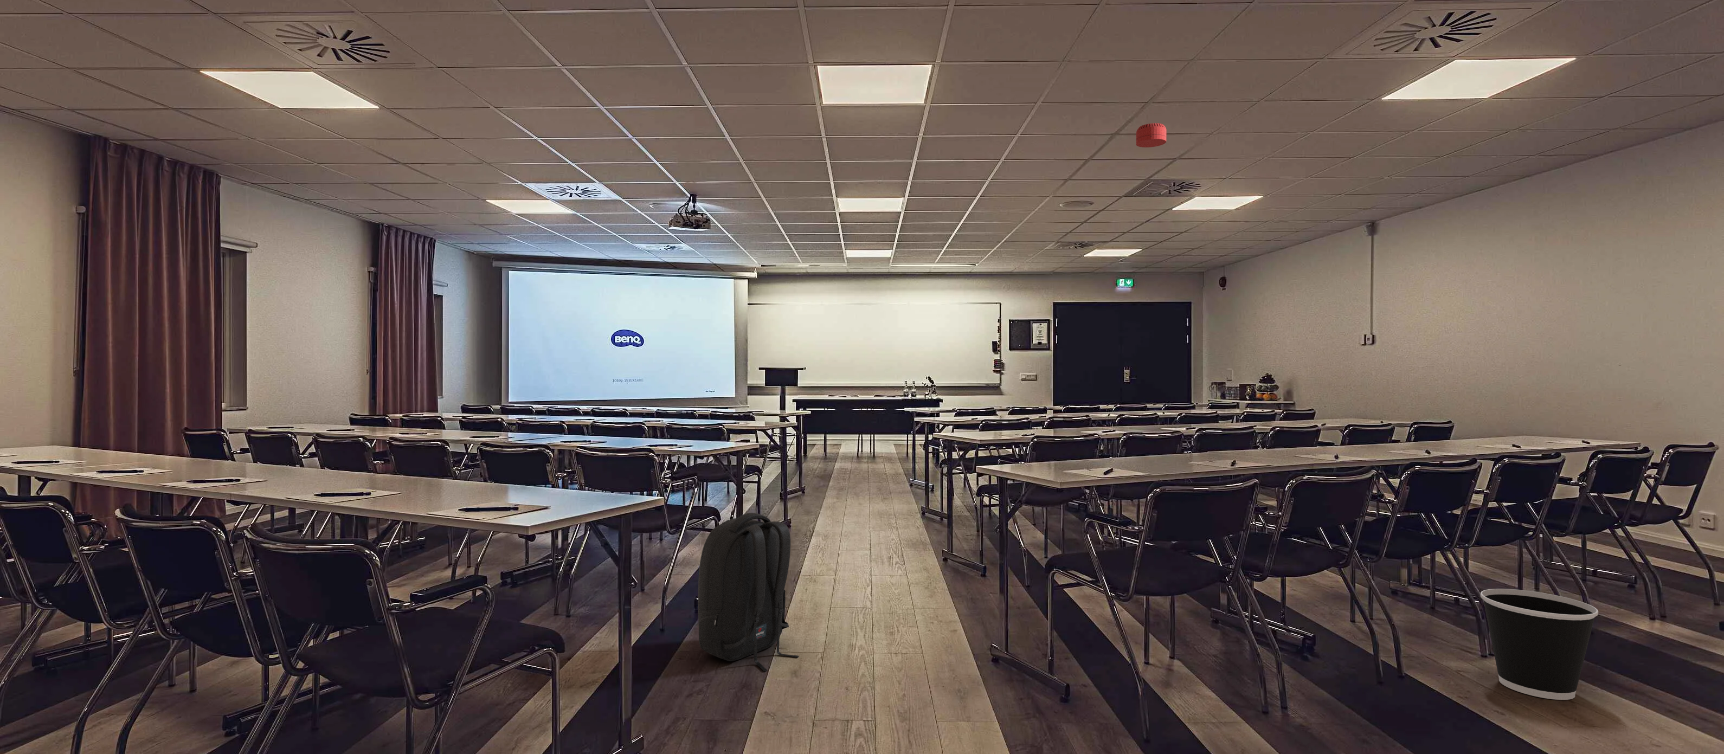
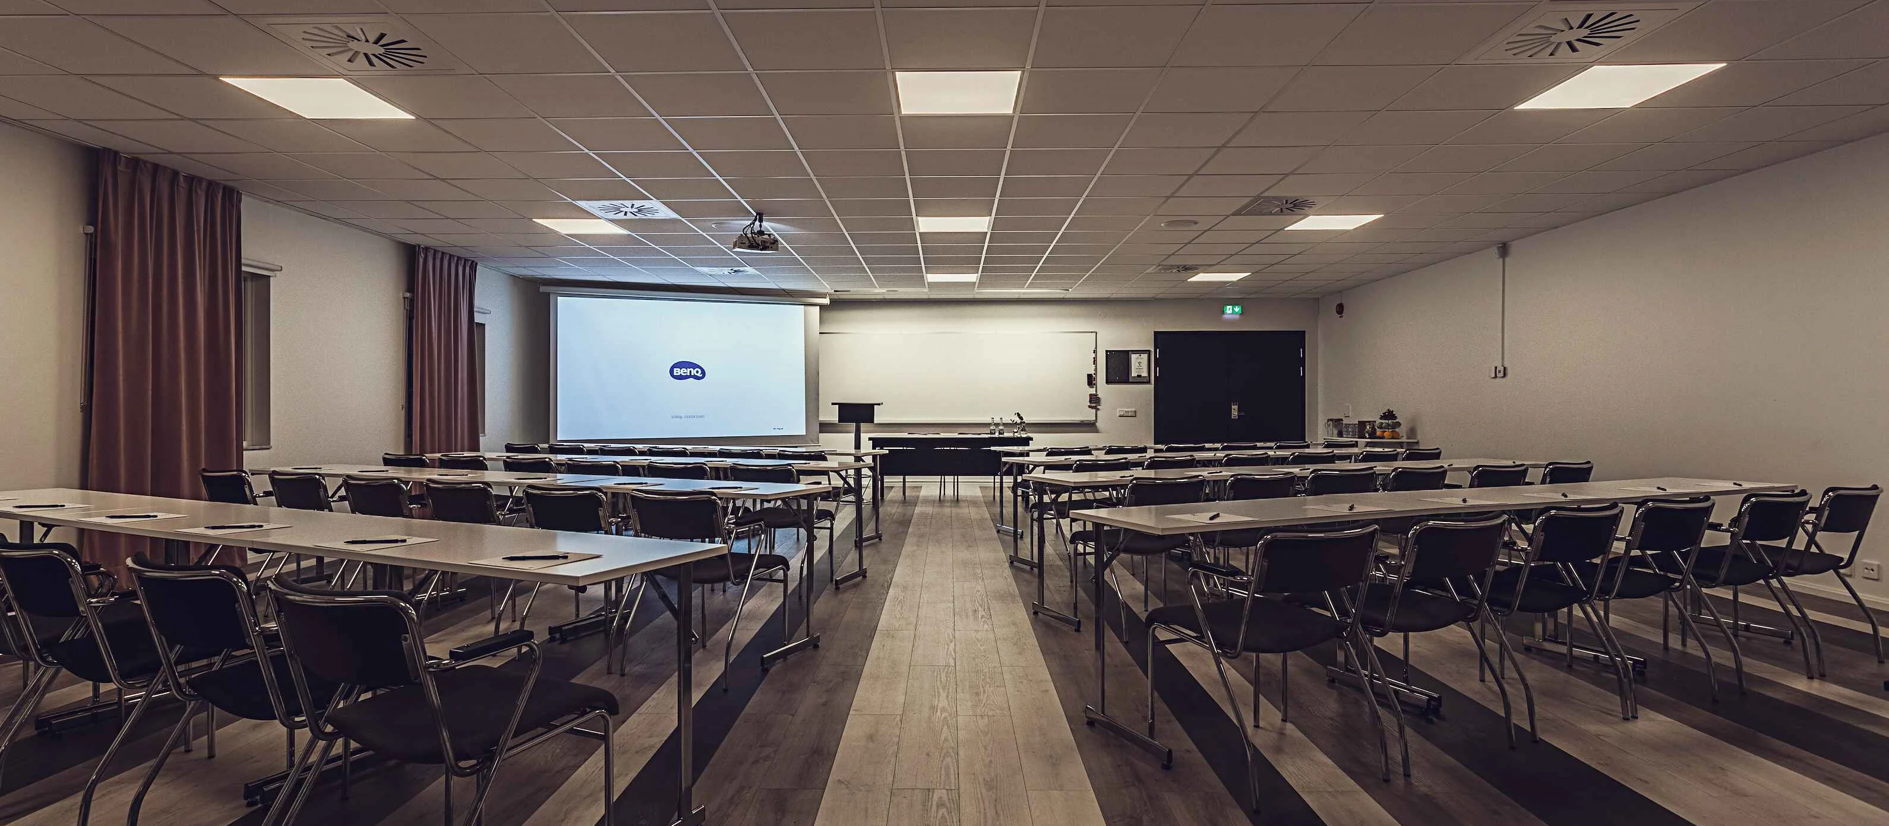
- wastebasket (1536, 644)
- backpack (749, 584)
- smoke detector (1151, 134)
